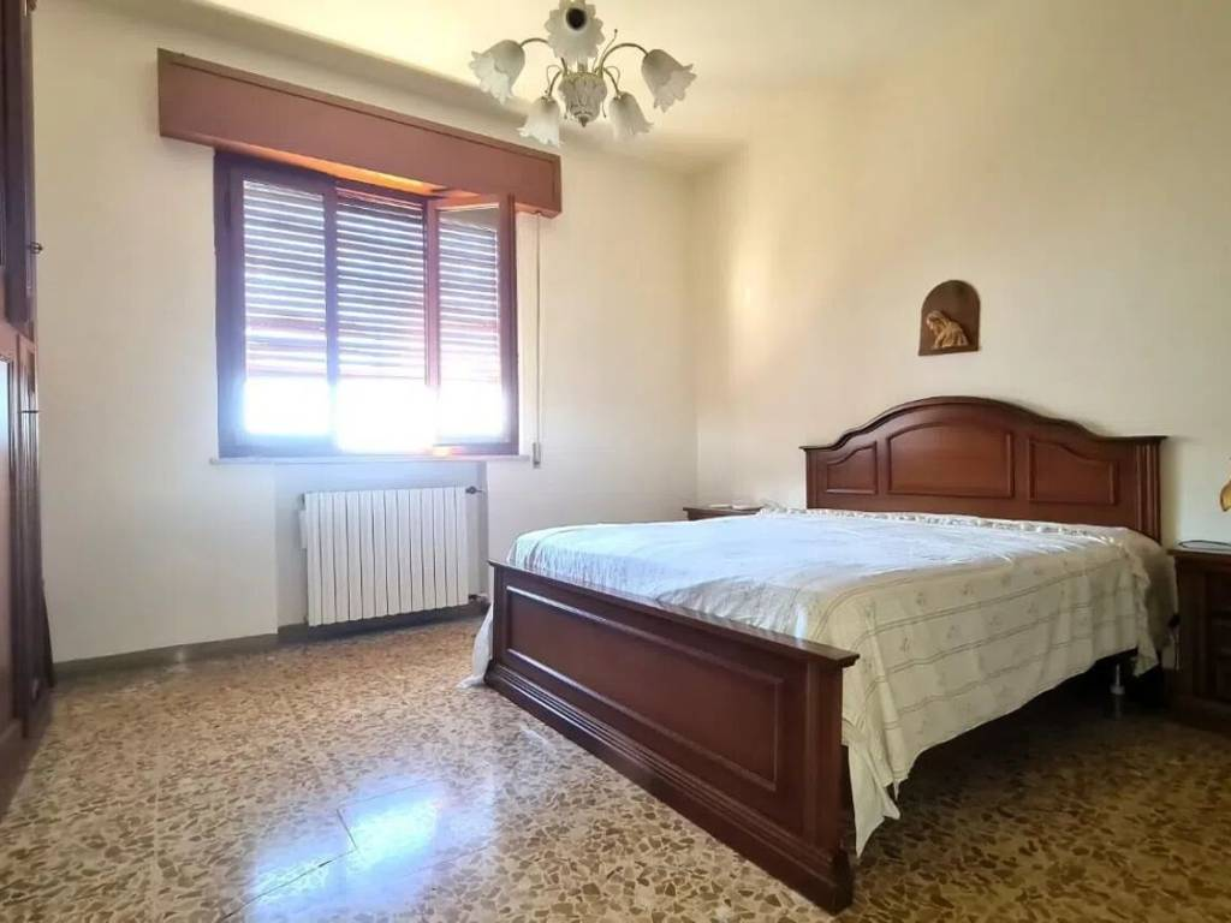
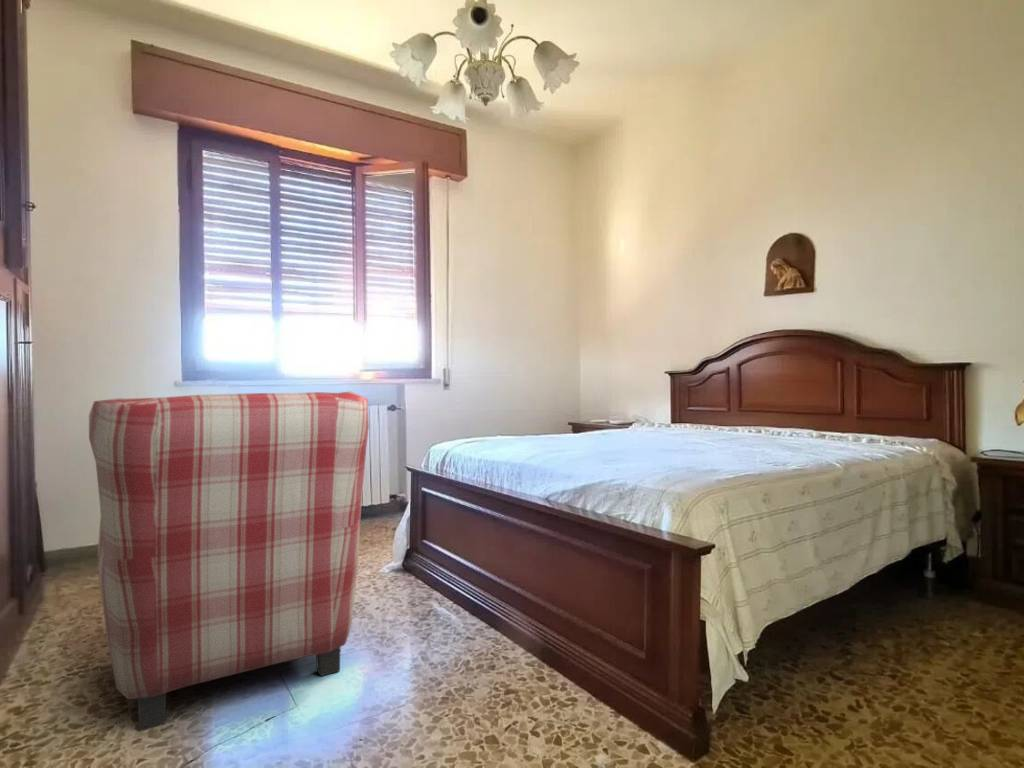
+ armchair (234, 531)
